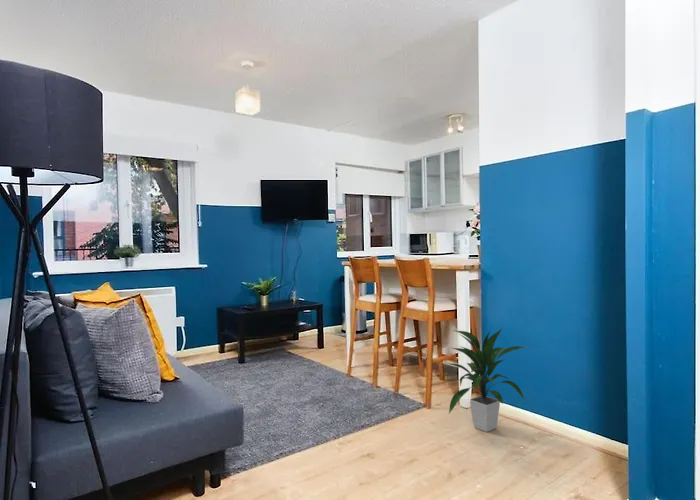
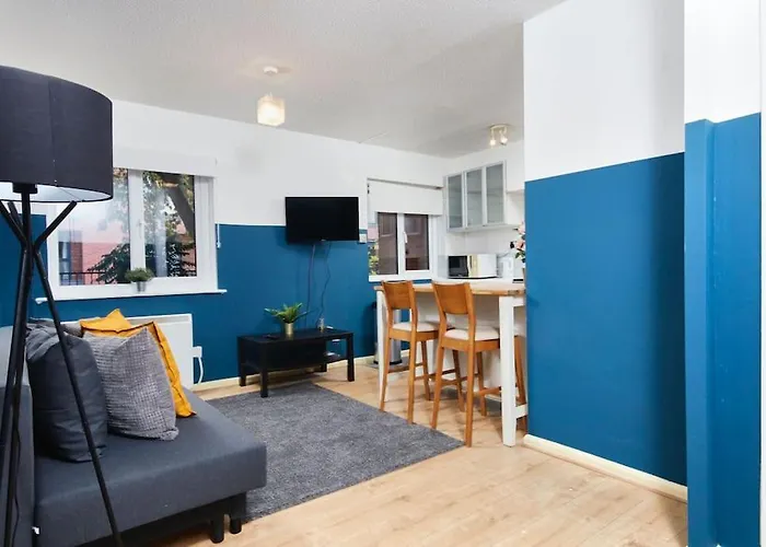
- indoor plant (480, 375)
